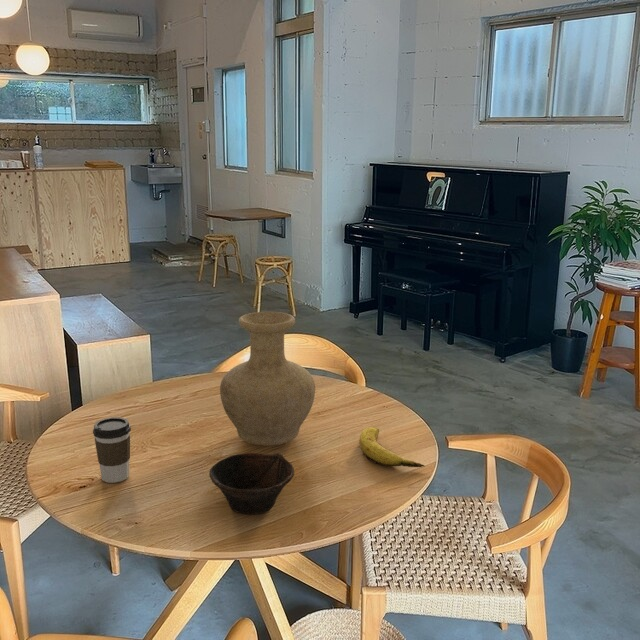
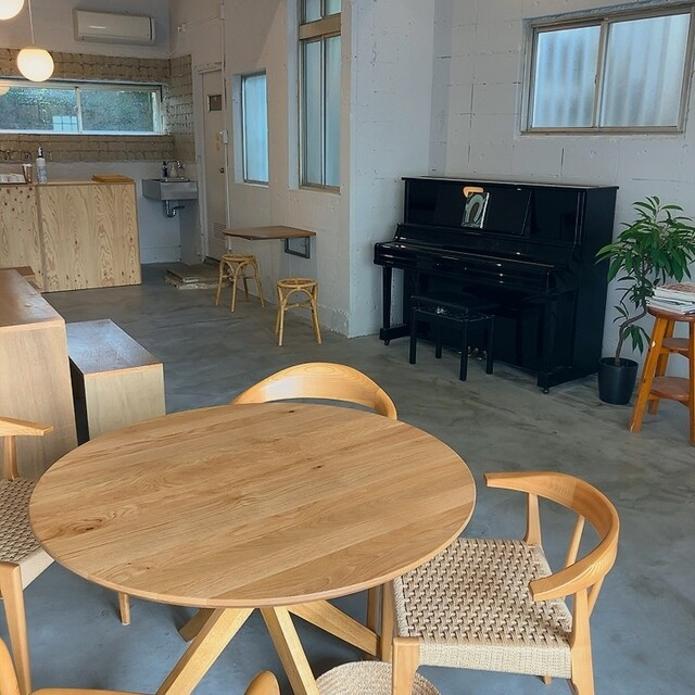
- bowl (252, 485)
- banana (384, 448)
- vase (267, 379)
- coffee cup (113, 450)
